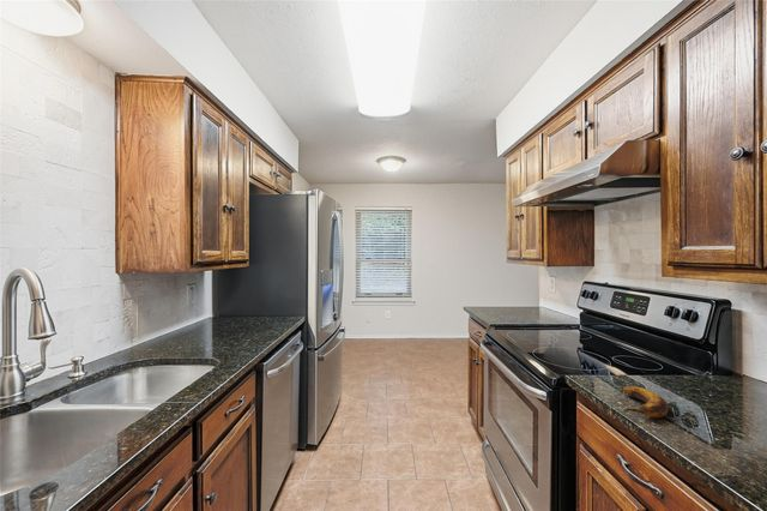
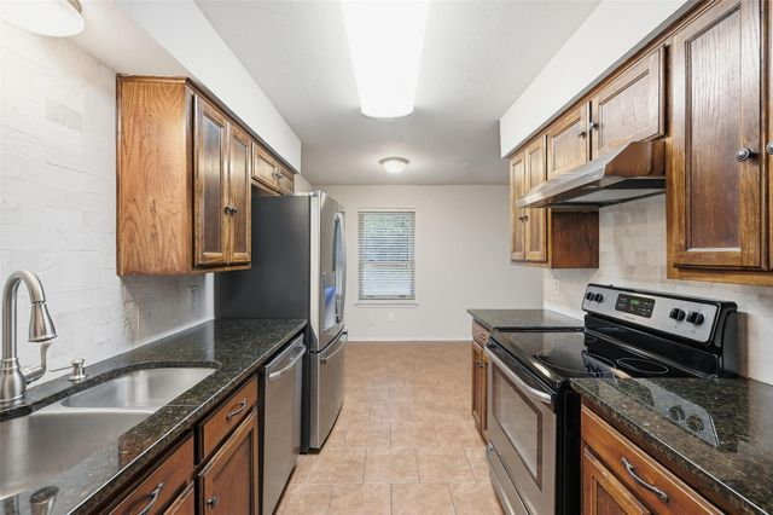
- banana (641, 399)
